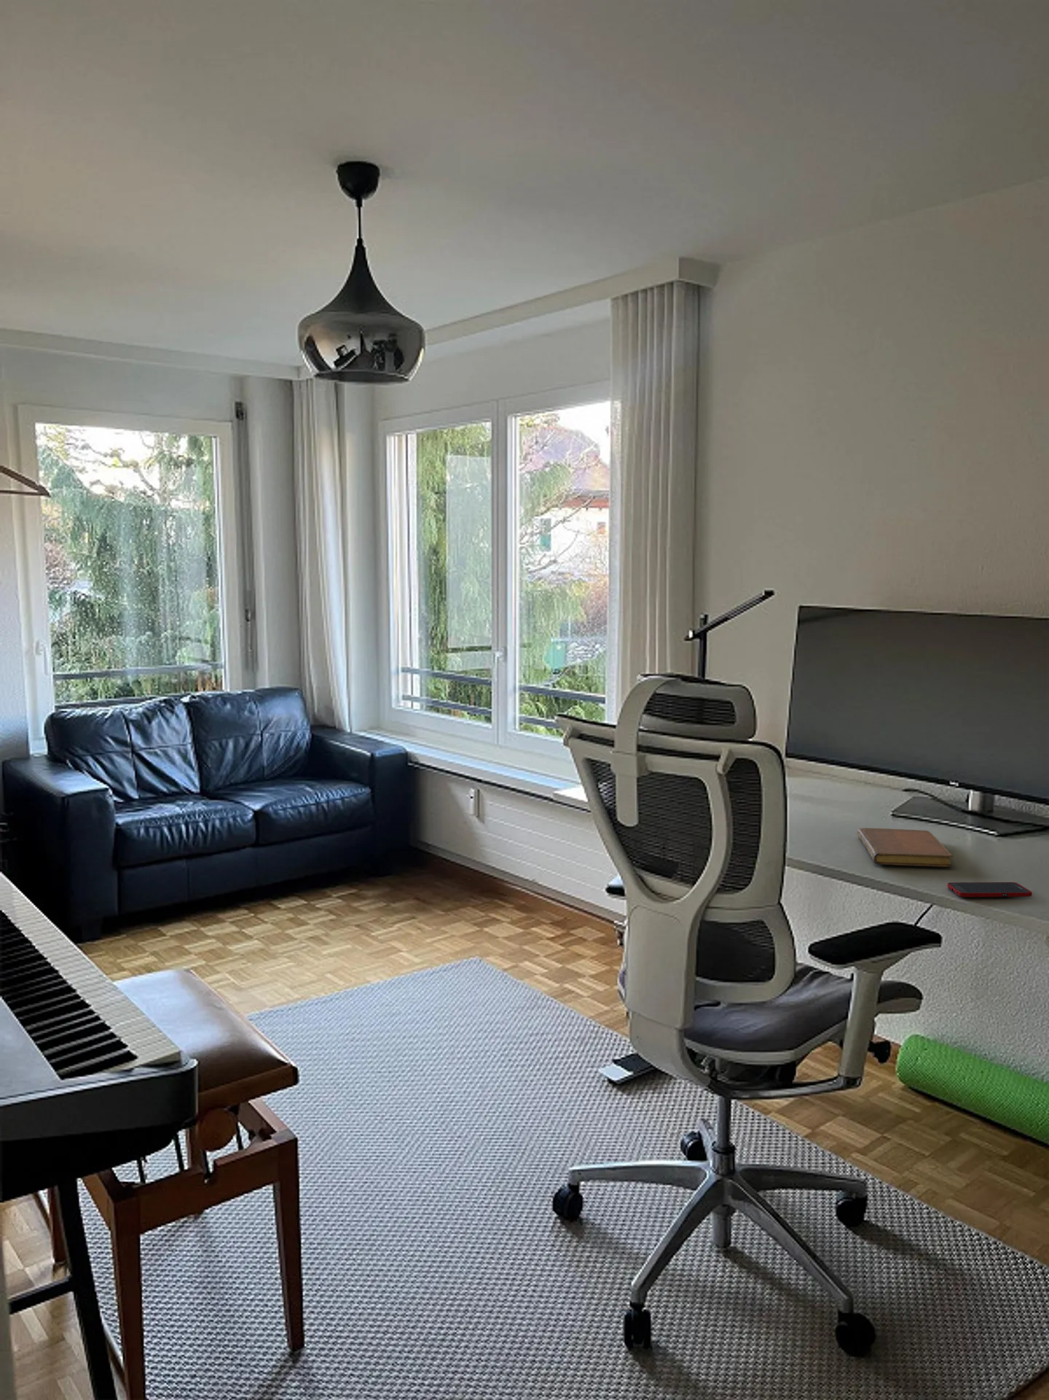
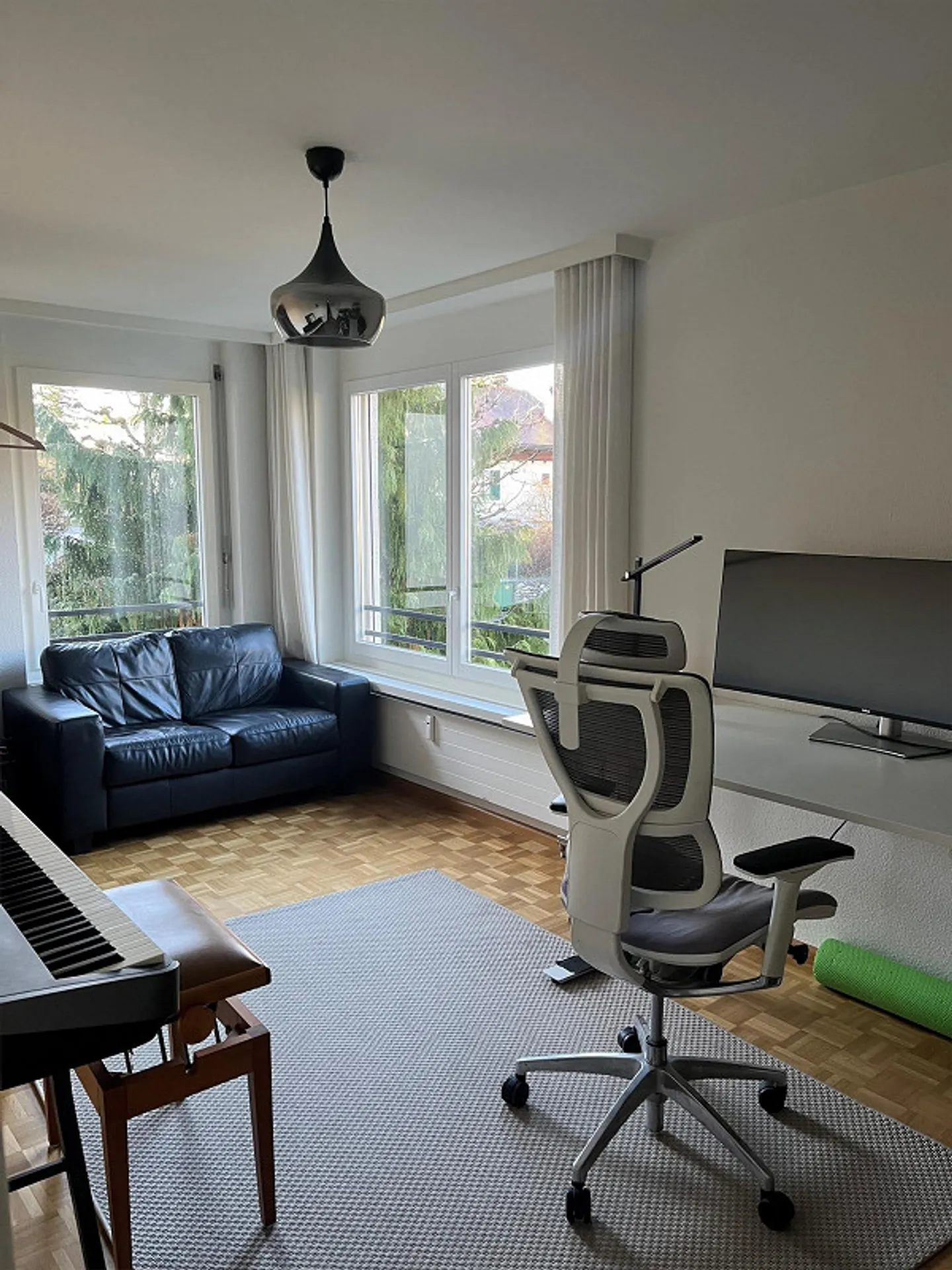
- notebook (901, 846)
- cell phone (988, 890)
